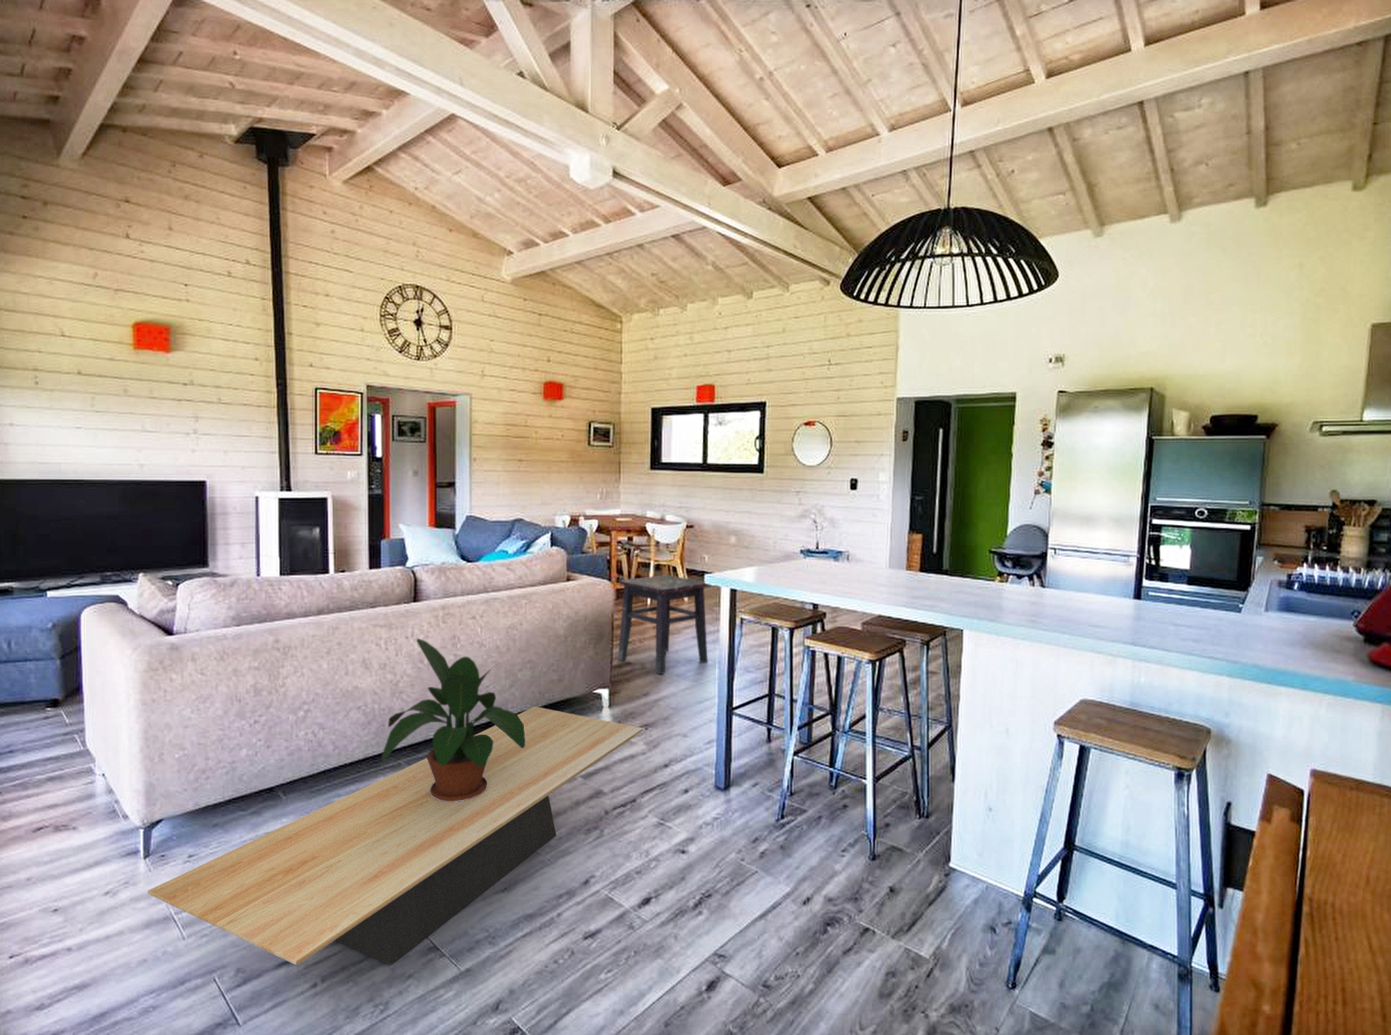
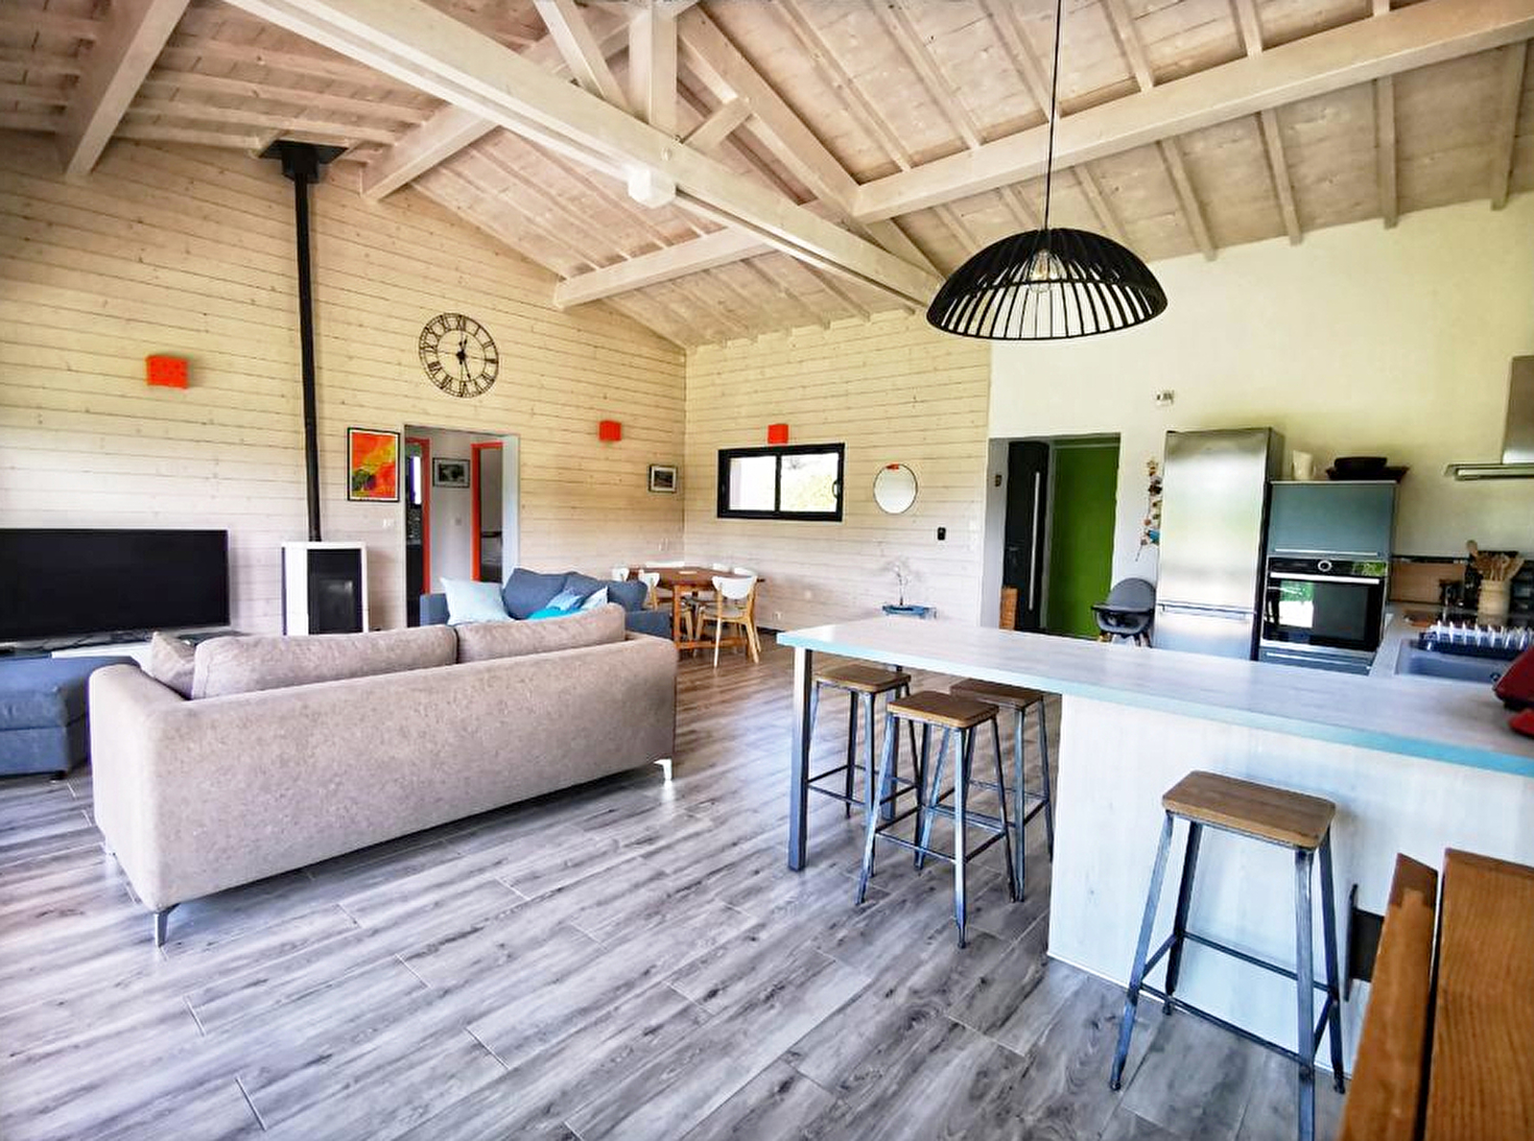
- potted plant (460, 711)
- side table (663, 622)
- coffee table (456, 835)
